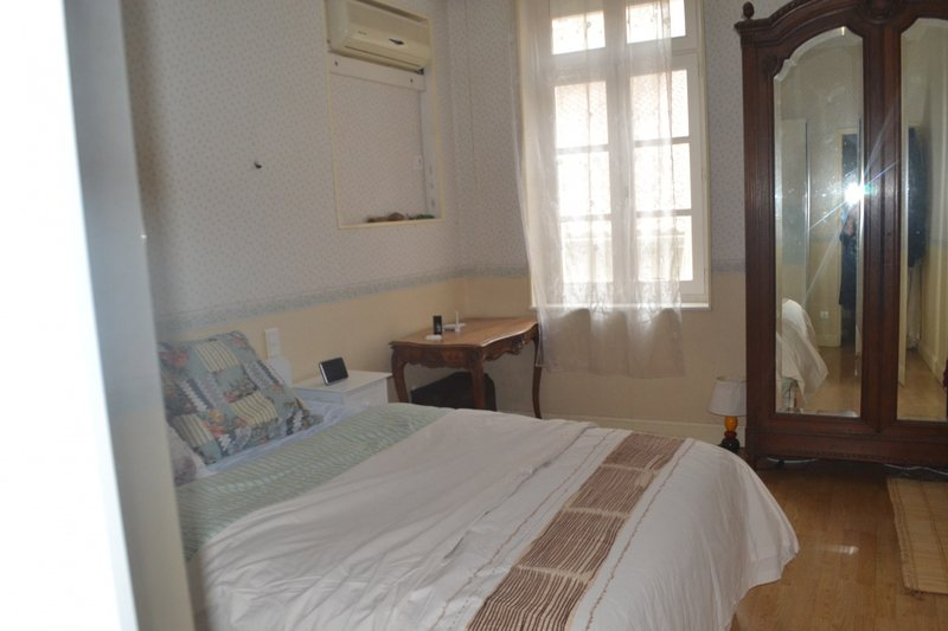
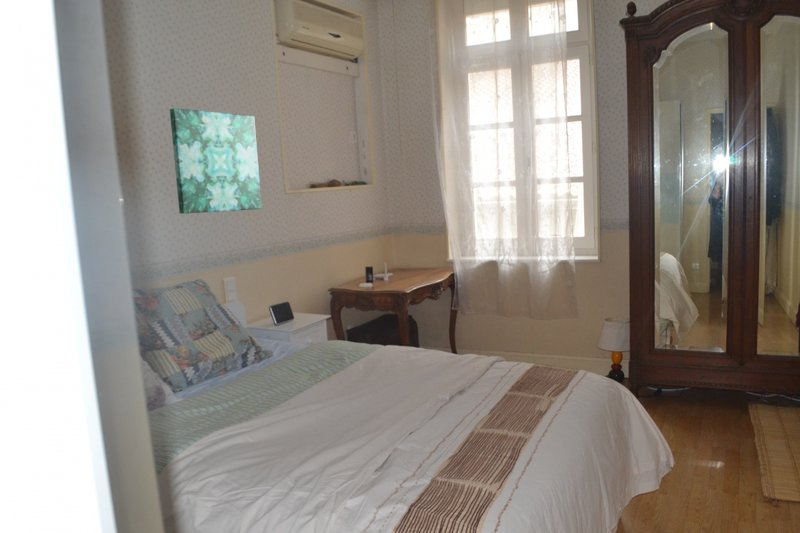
+ wall art (218, 162)
